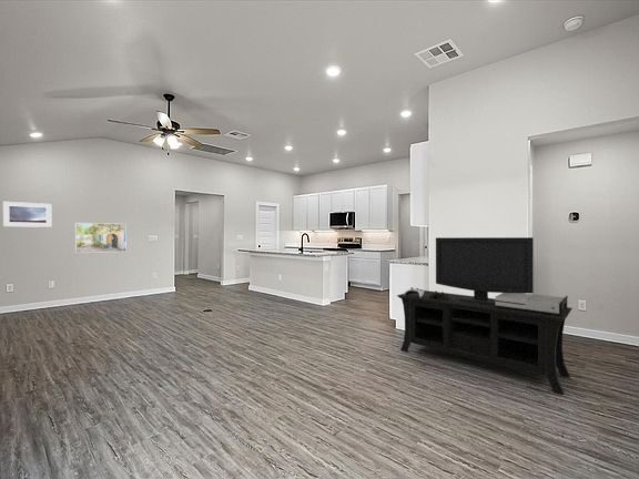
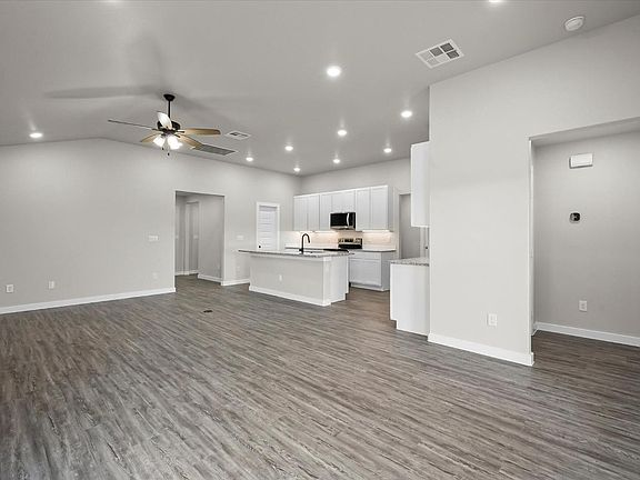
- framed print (28, 214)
- media console (475, 299)
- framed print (101, 237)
